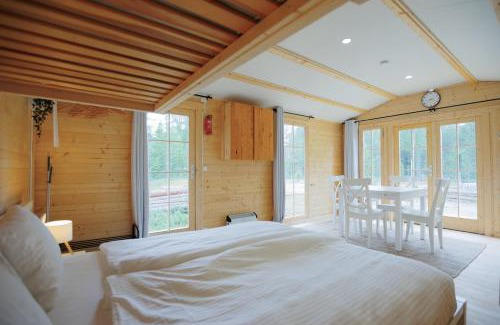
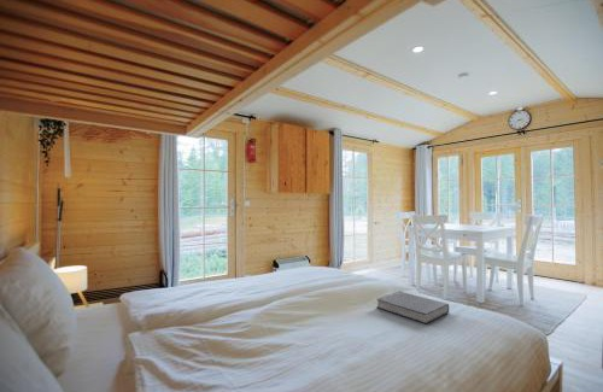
+ book (411, 305)
